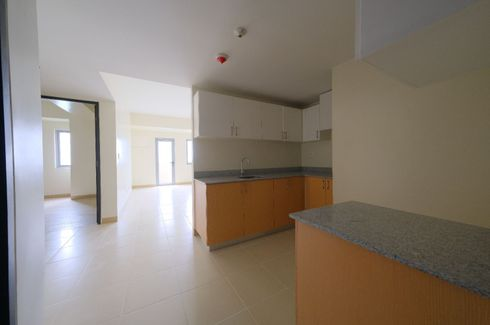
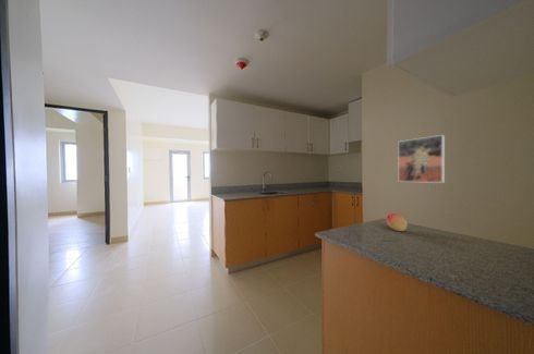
+ fruit (396, 221)
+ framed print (418, 160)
